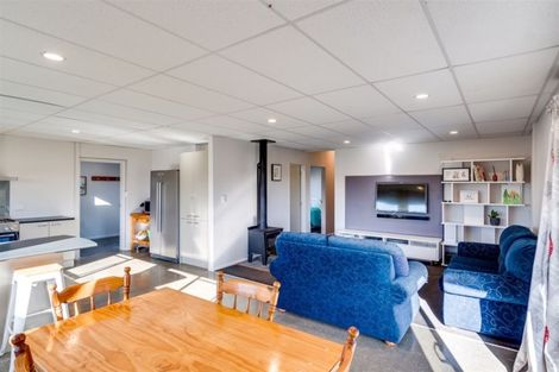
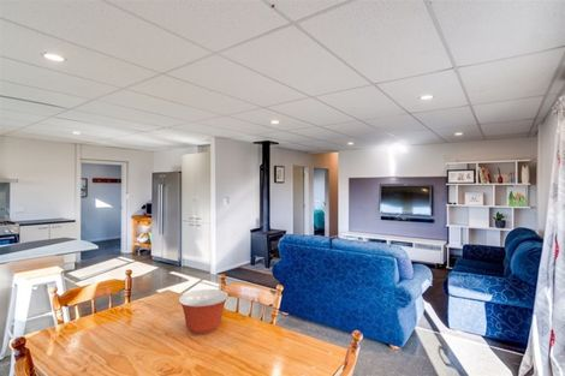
+ mixing bowl (203, 312)
